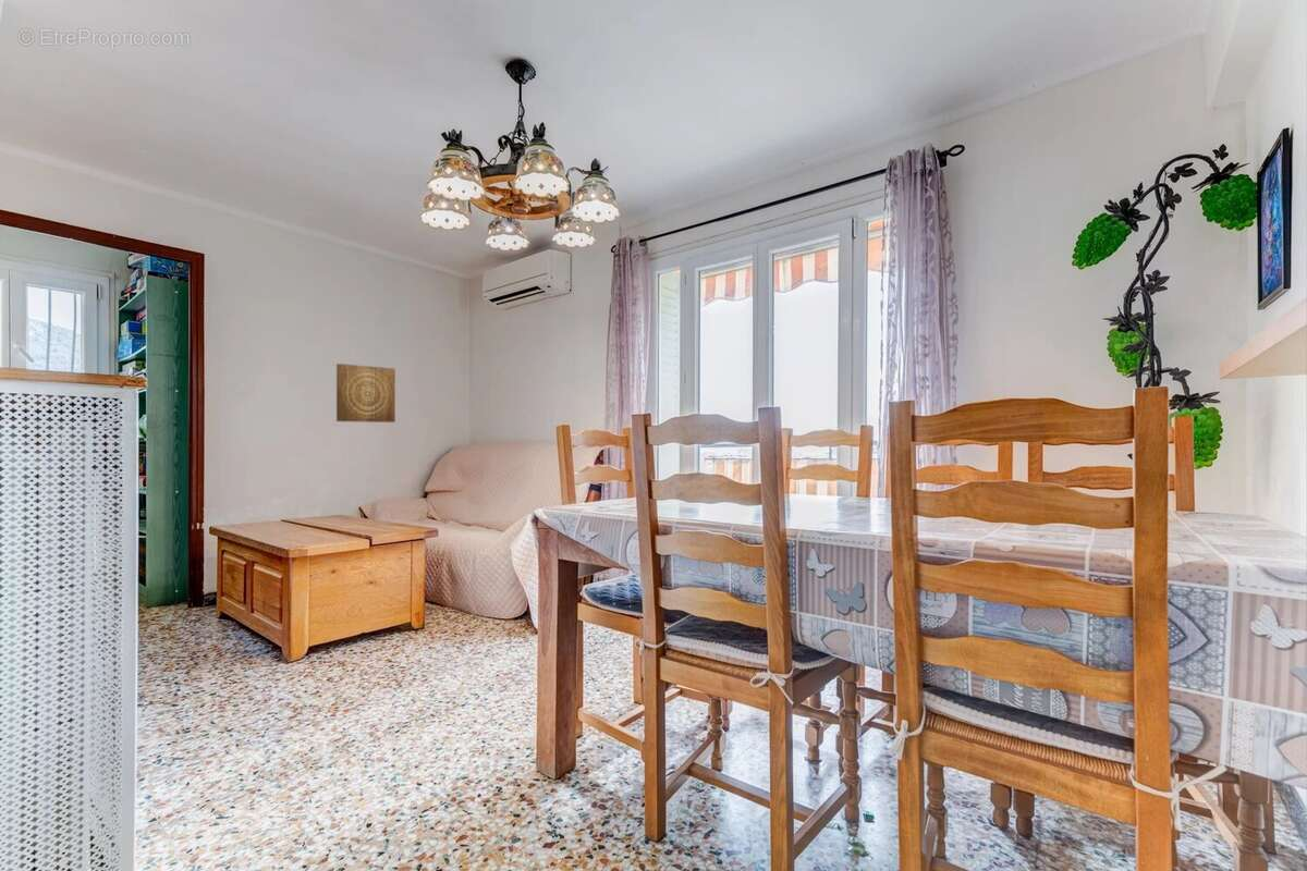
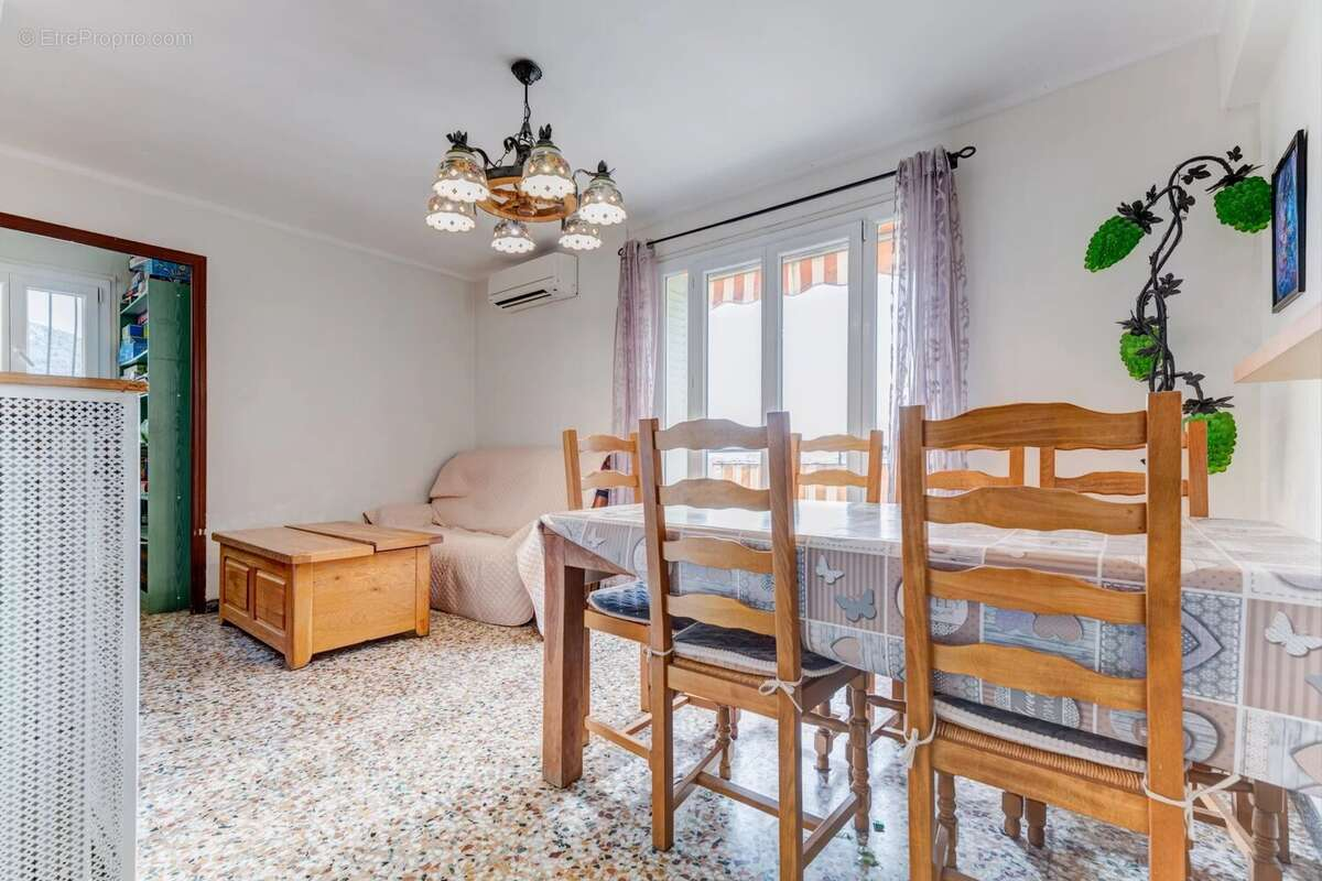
- wall art (366, 393)
